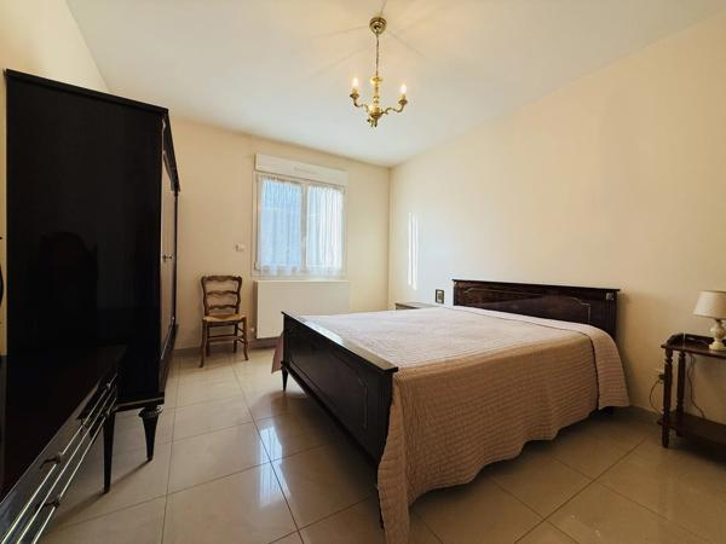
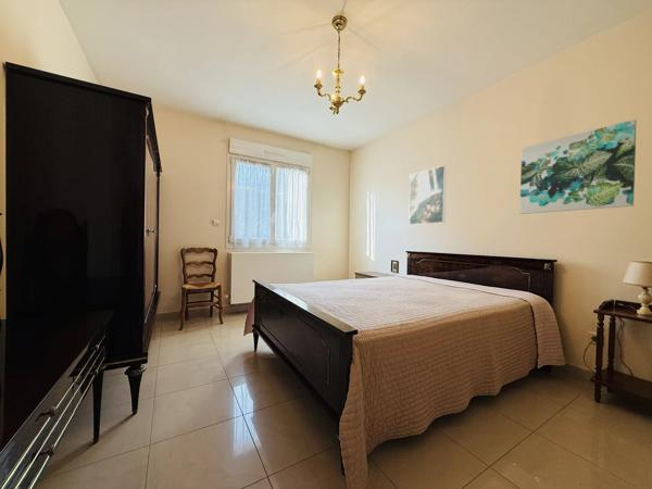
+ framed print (426, 197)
+ wall art (569, 173)
